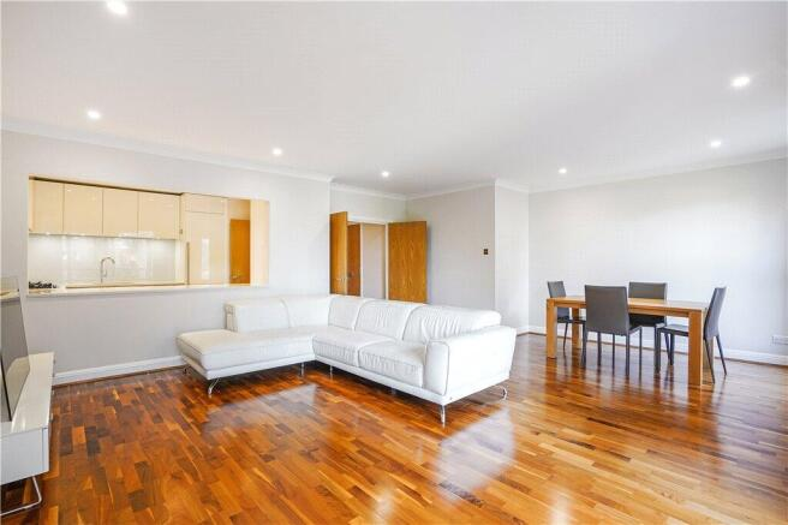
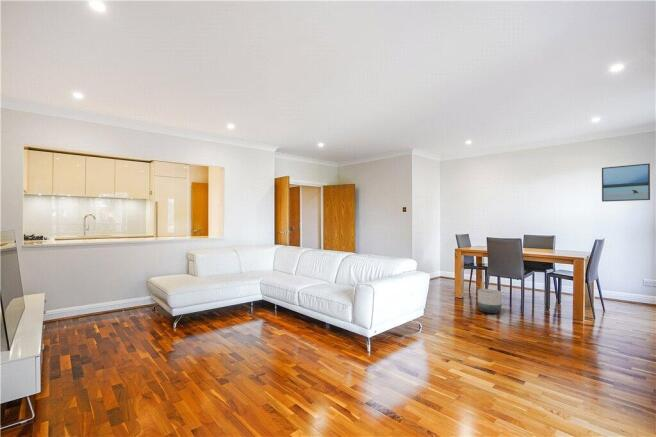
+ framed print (625, 183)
+ planter (489, 301)
